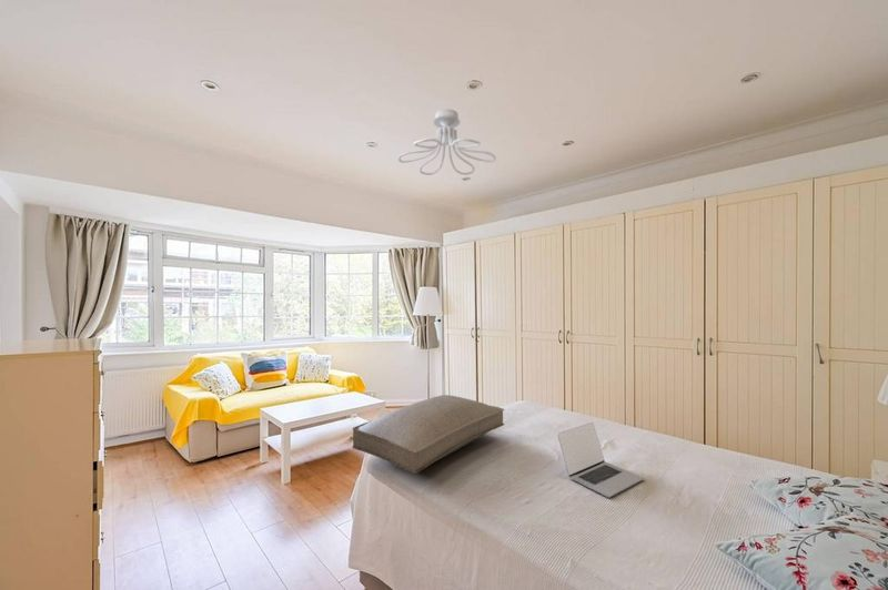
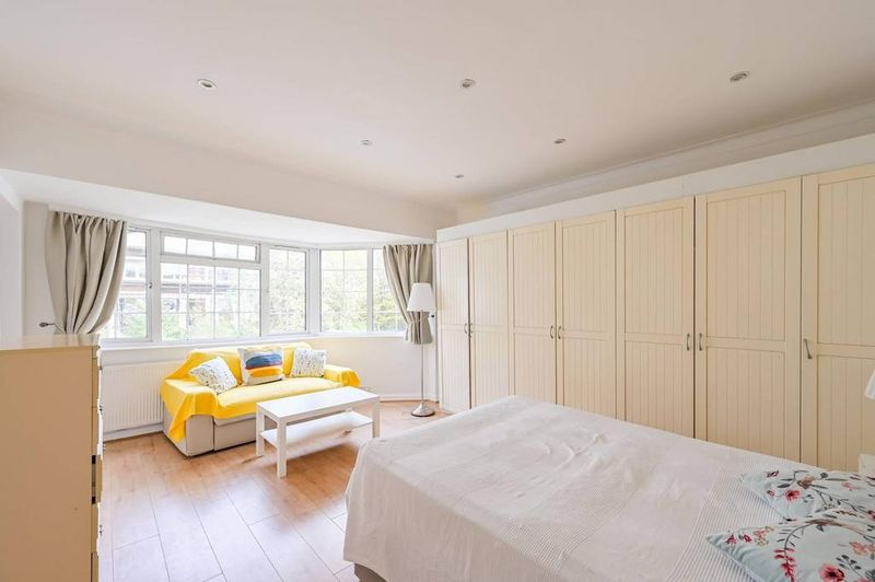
- laptop (599, 456)
- cushion (434, 426)
- ceiling light fixture (446, 138)
